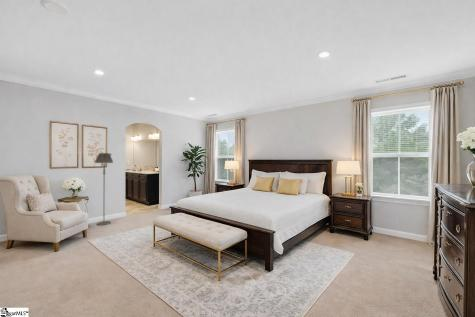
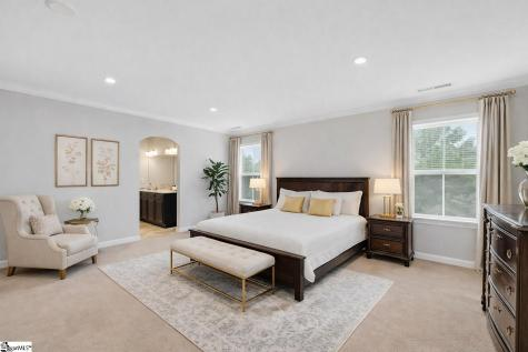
- floor lamp (104, 188)
